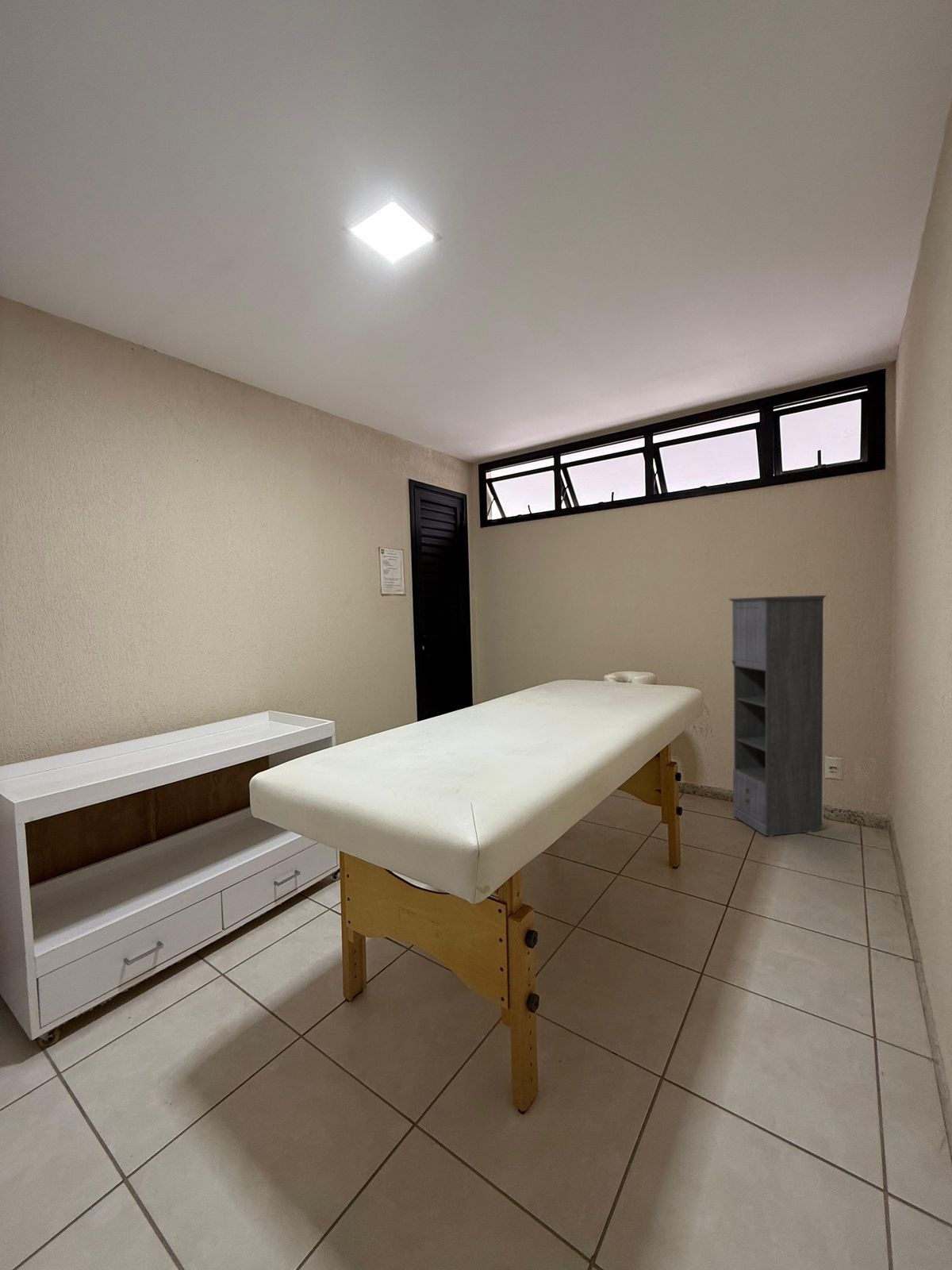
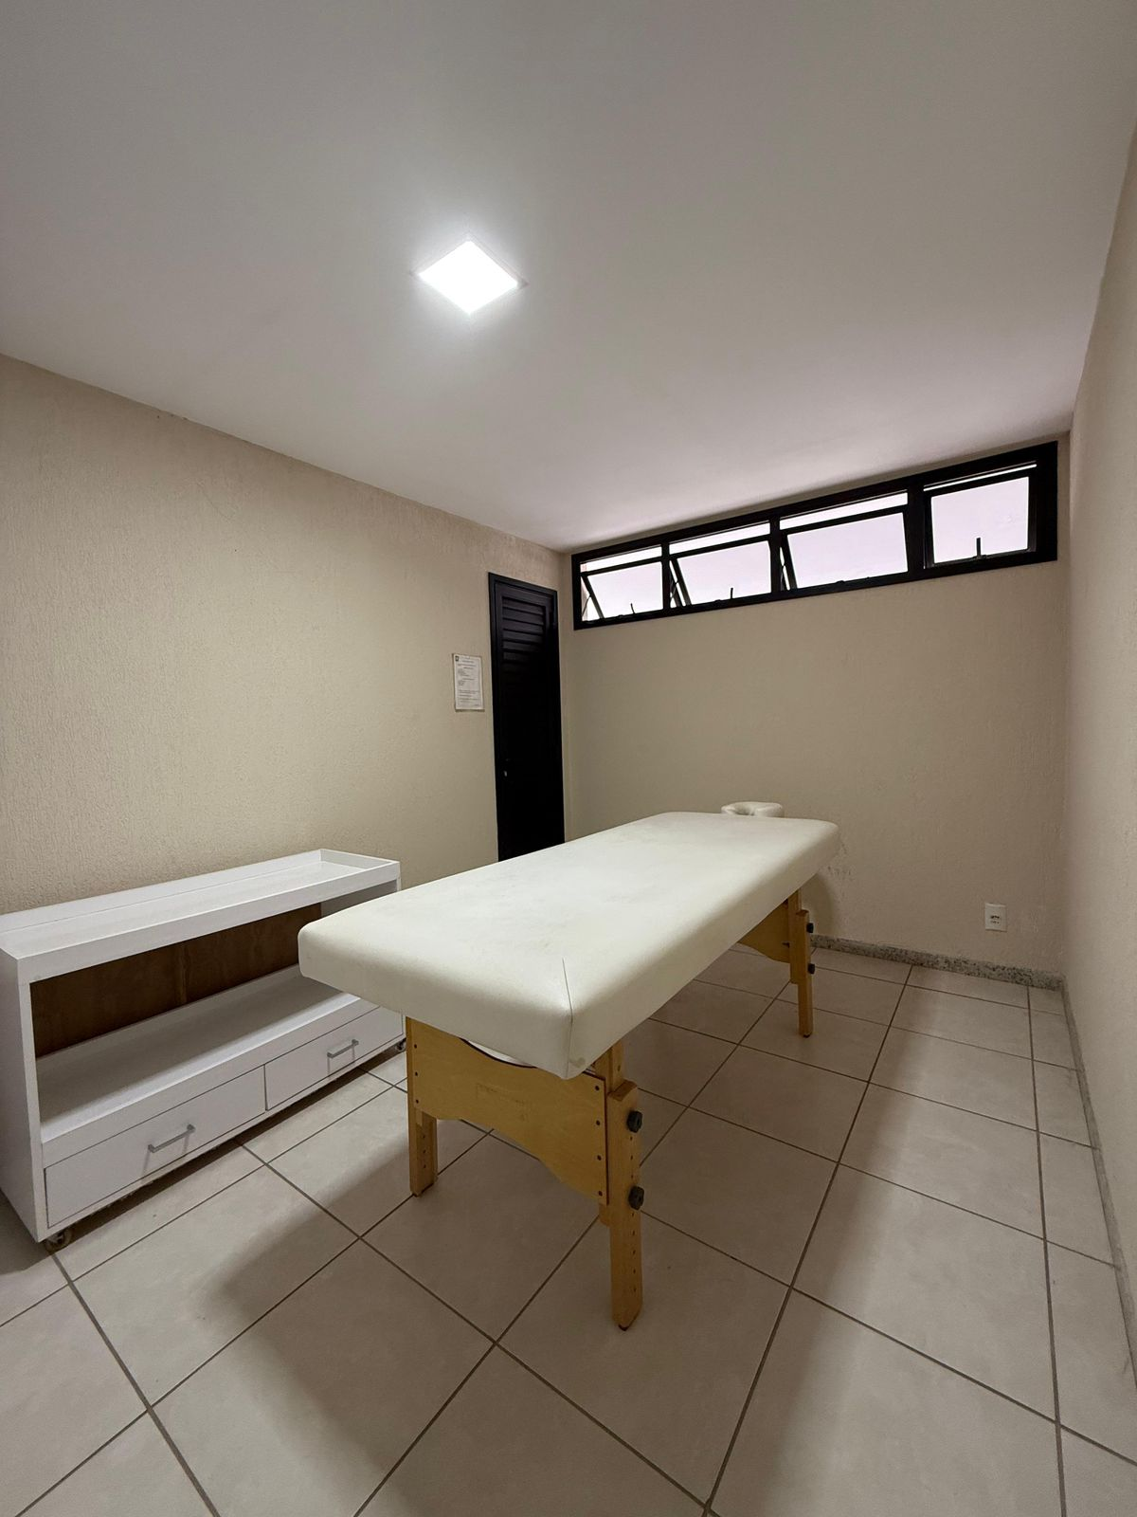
- storage cabinet (775, 711)
